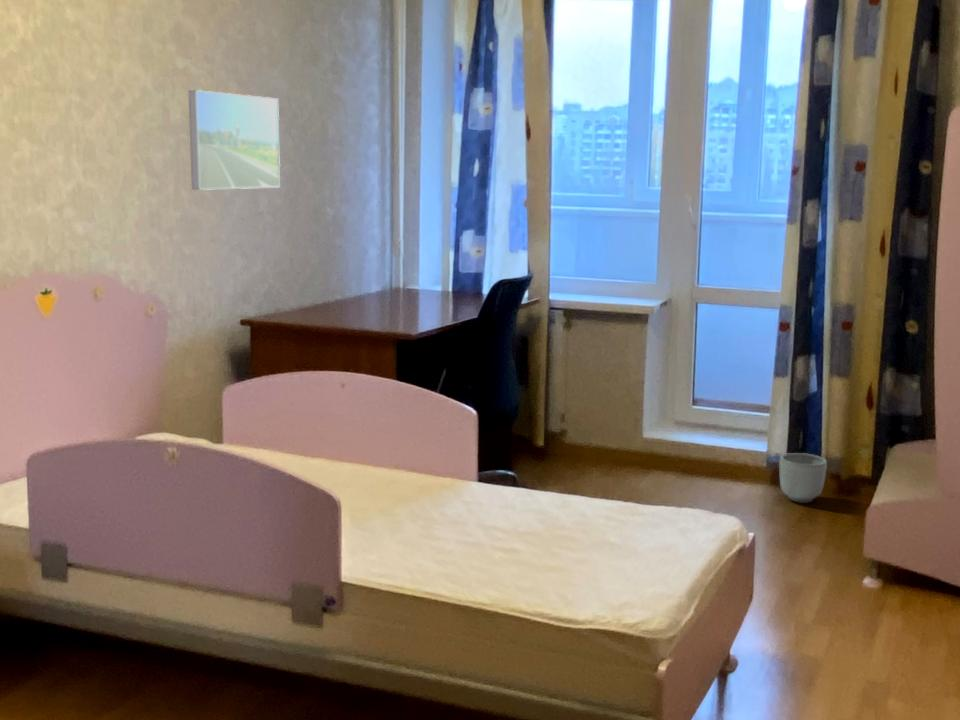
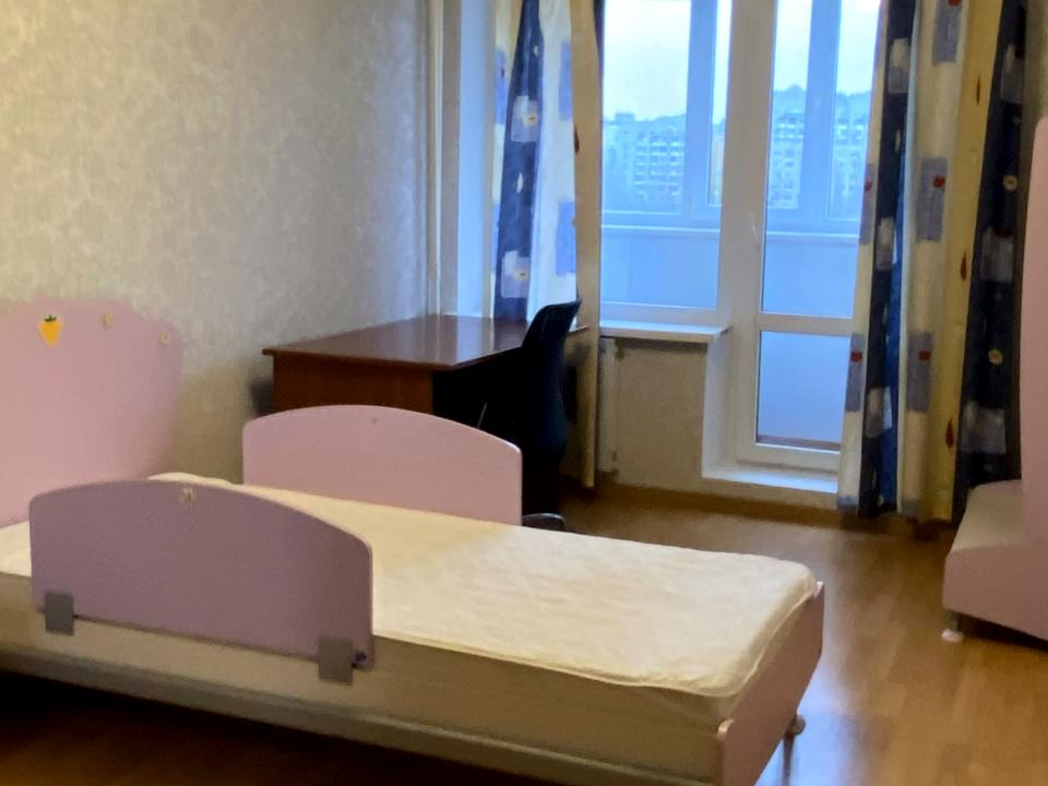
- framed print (237, 141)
- planter (801, 479)
